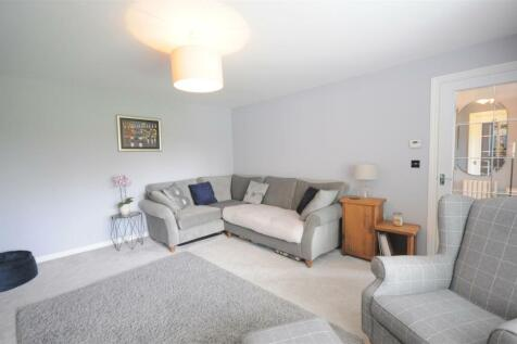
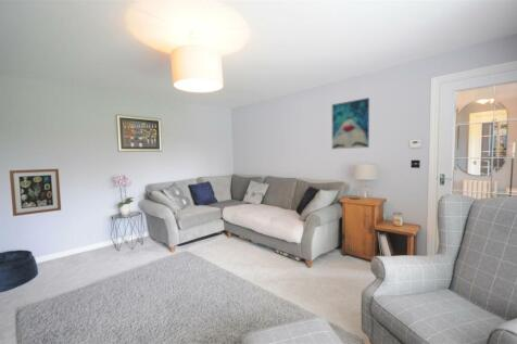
+ wall art (36, 191)
+ wall art (349, 125)
